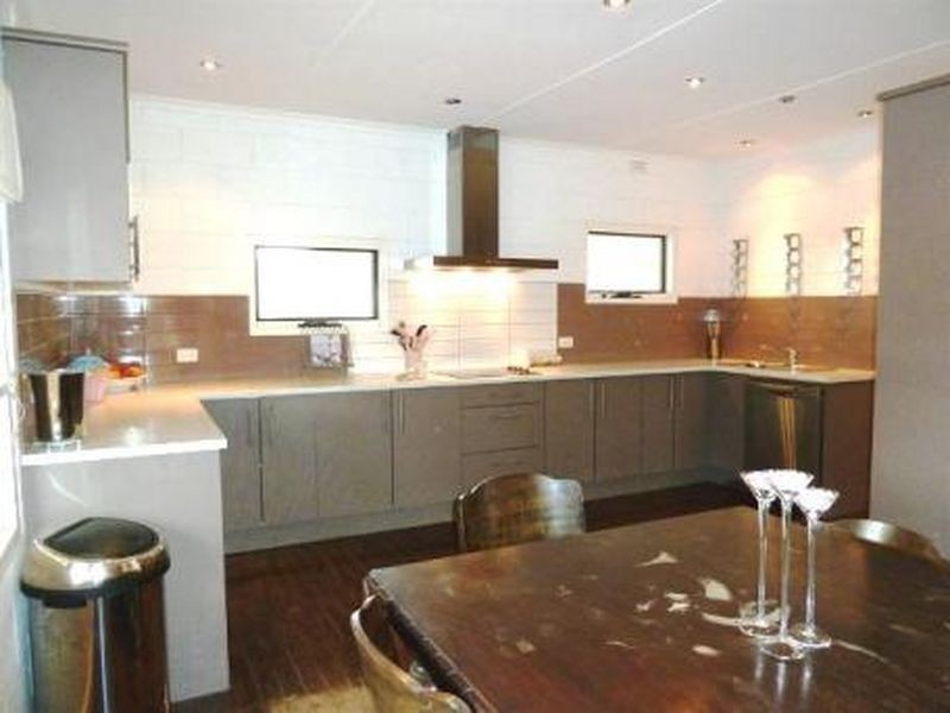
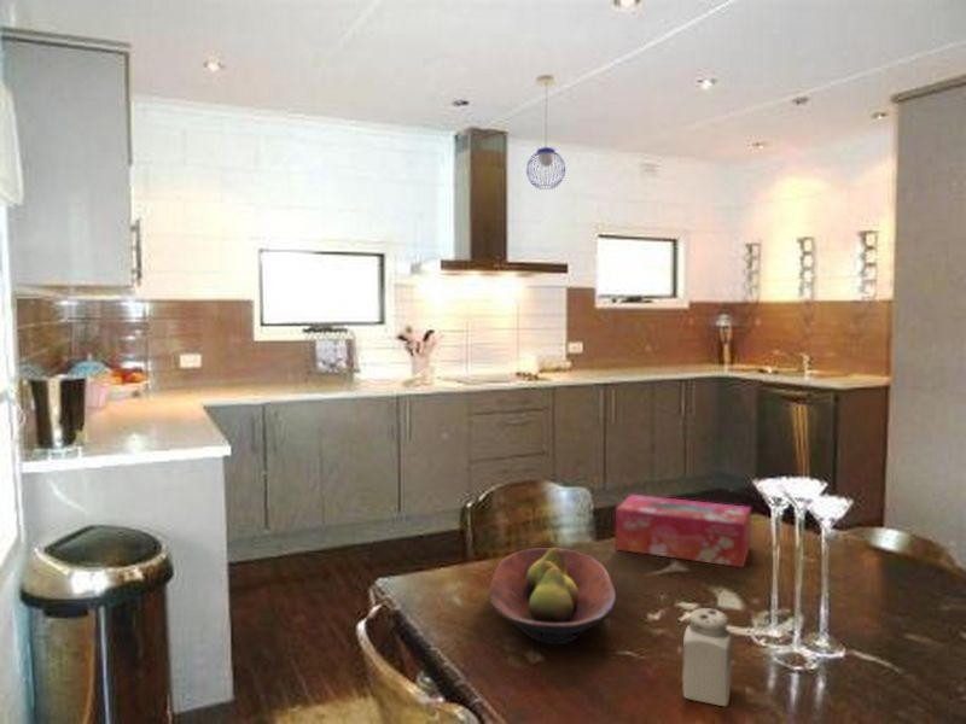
+ pendant light (546, 133)
+ salt shaker (708, 653)
+ tissue box (682, 527)
+ fruit bowl (551, 584)
